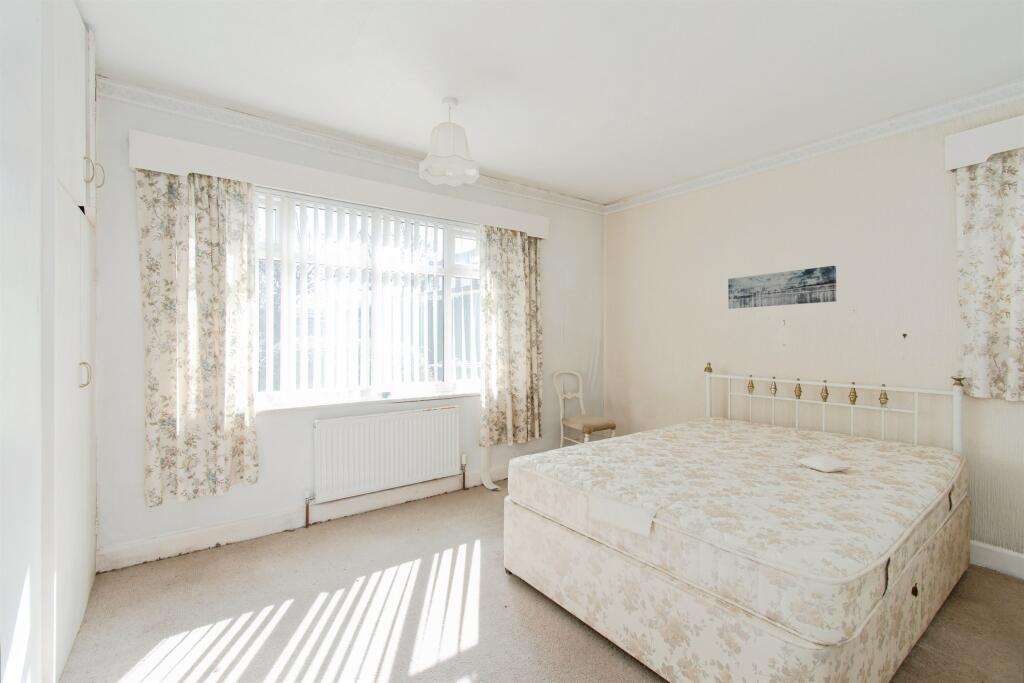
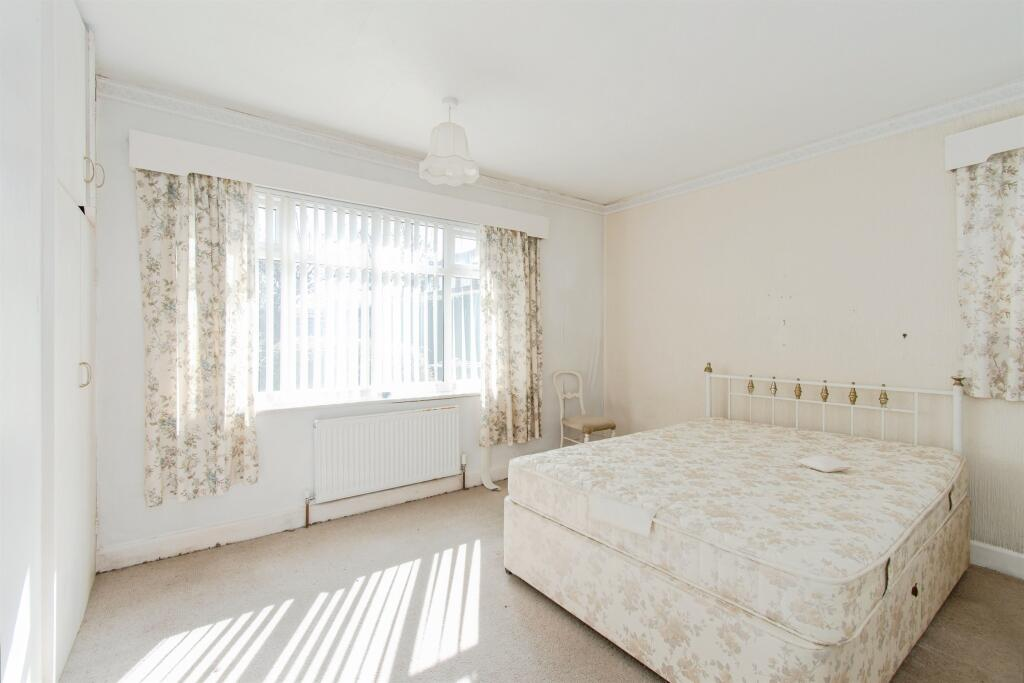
- wall art (777, 289)
